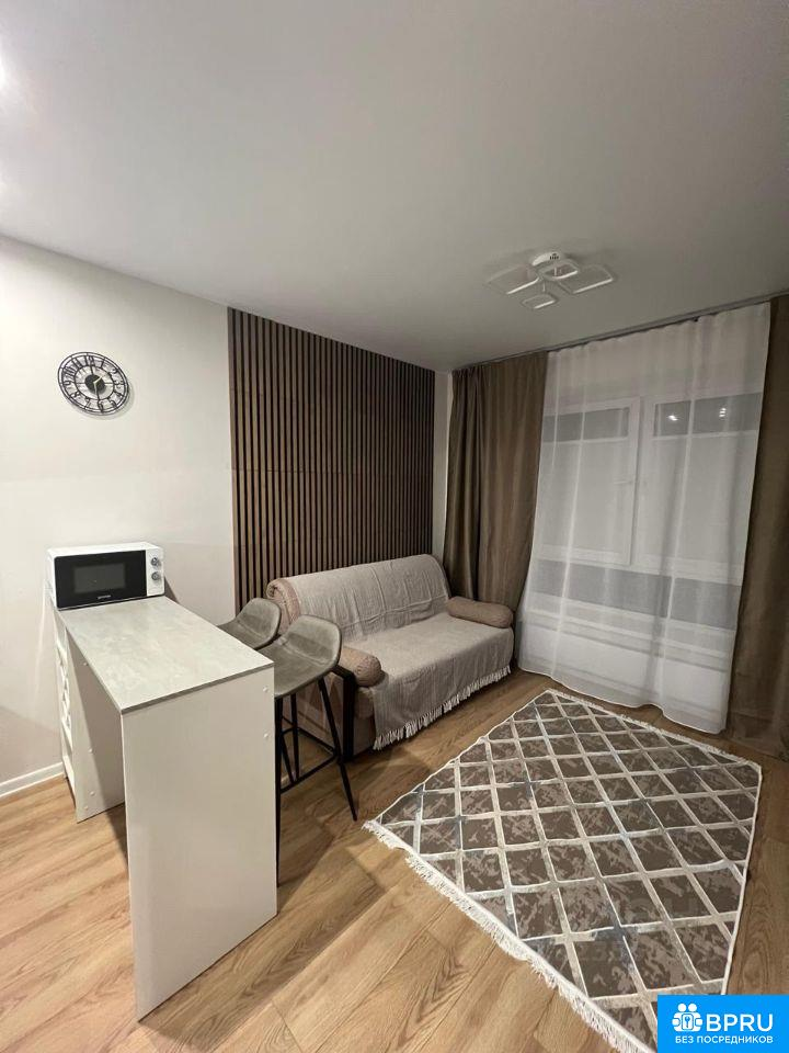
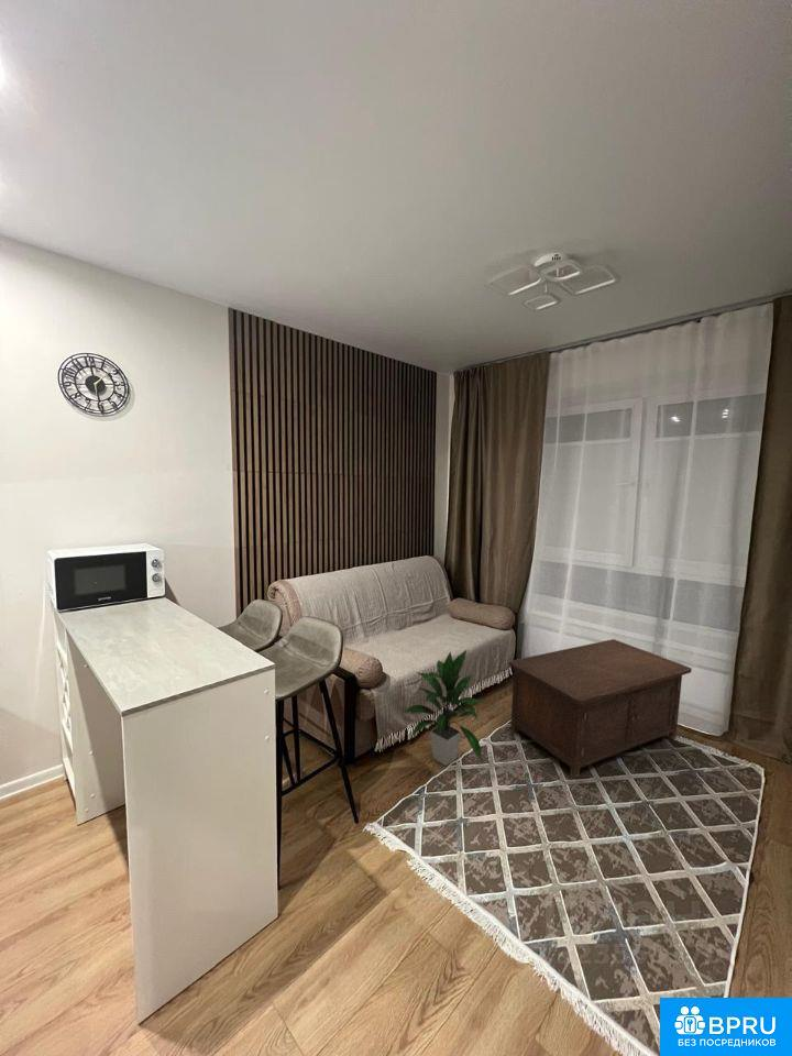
+ cabinet (596, 700)
+ indoor plant (448, 708)
